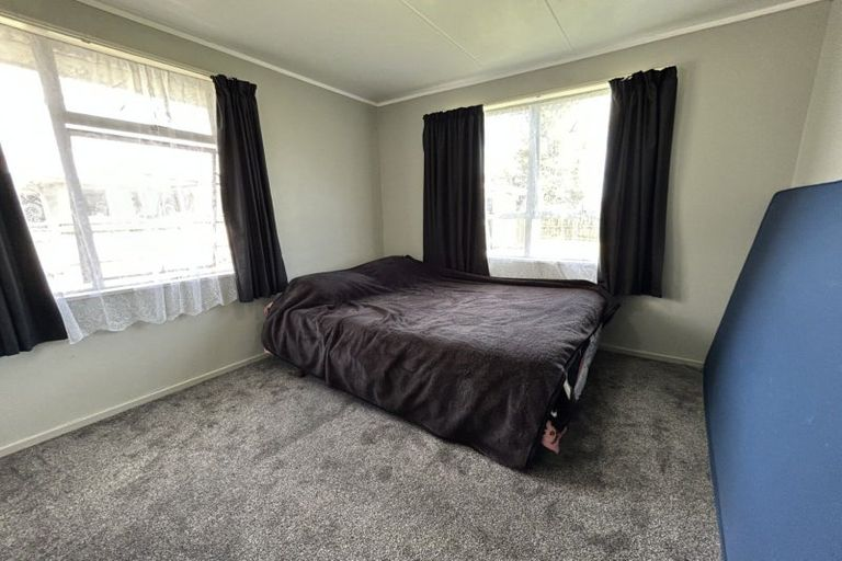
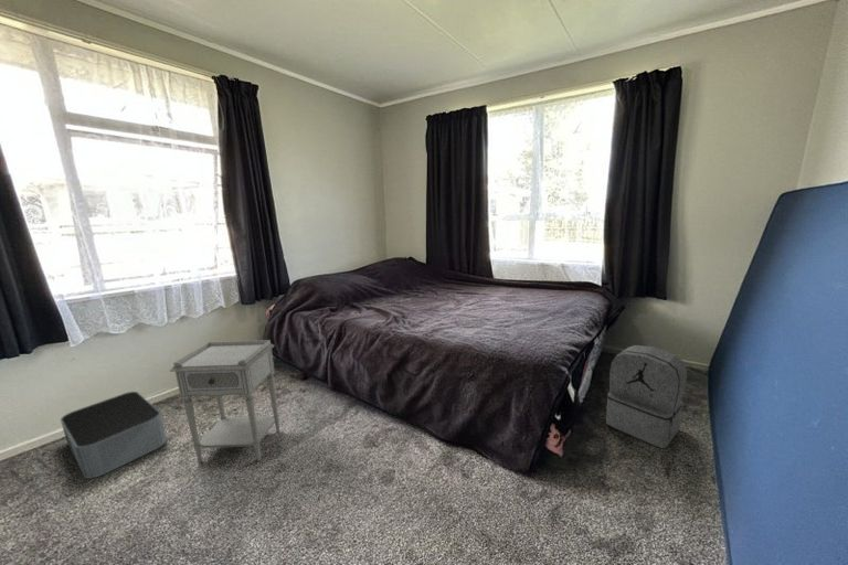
+ backpack (647, 388)
+ nightstand (233, 394)
+ storage bin (114, 429)
